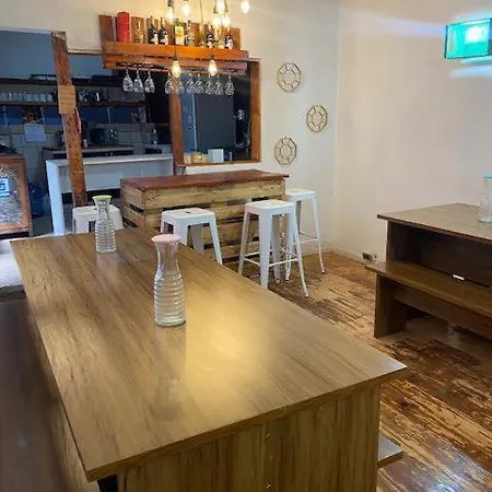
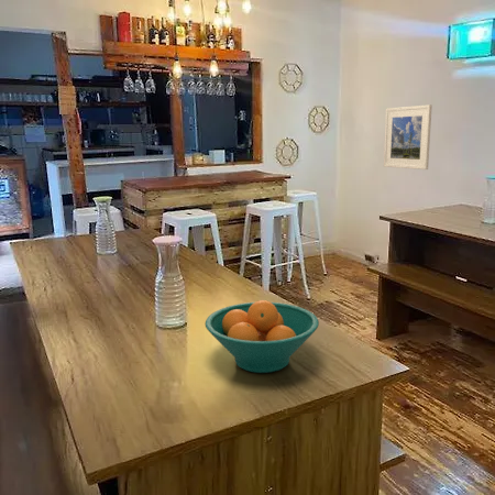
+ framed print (406, 138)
+ fruit bowl (262, 331)
